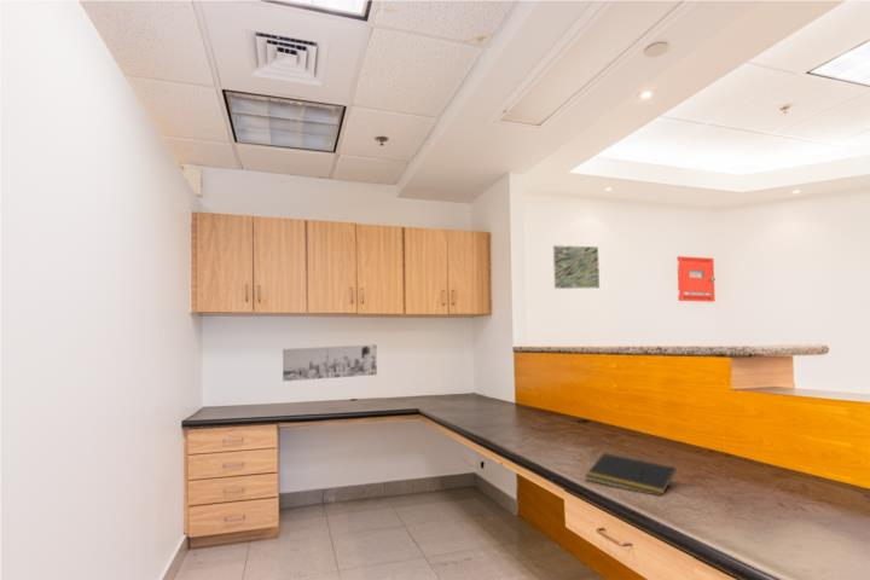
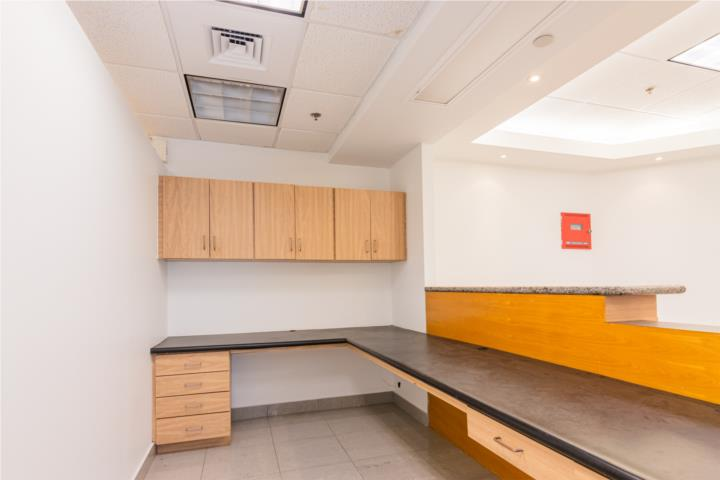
- notepad (630, 472)
- wall art (576, 267)
- wall art (331, 361)
